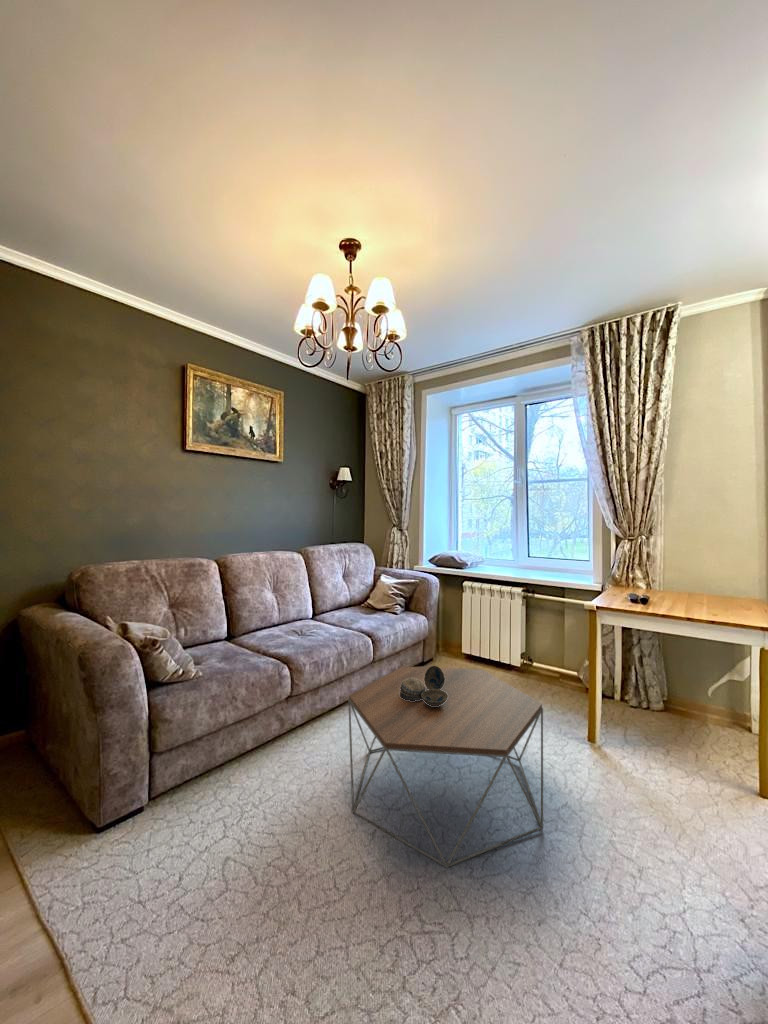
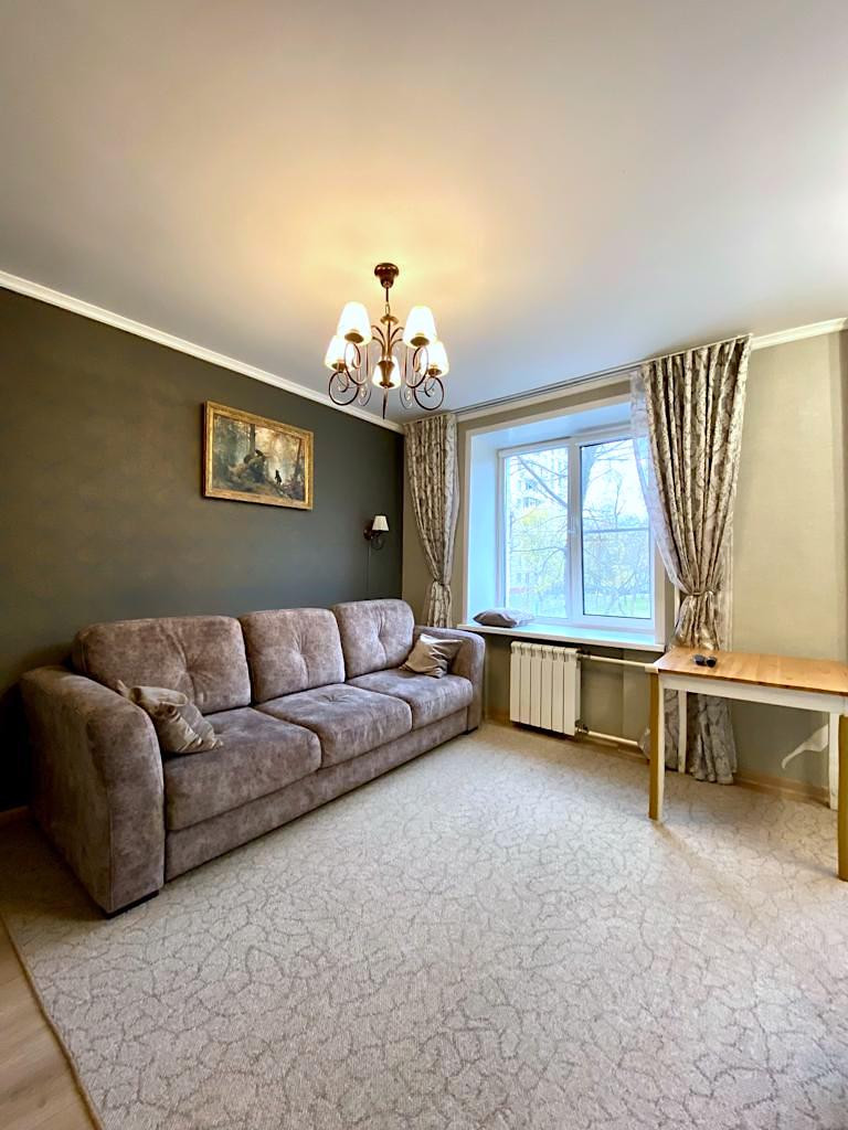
- decorative bowl (423, 684)
- coffee table (443, 742)
